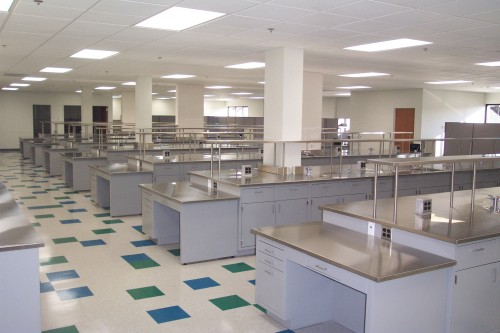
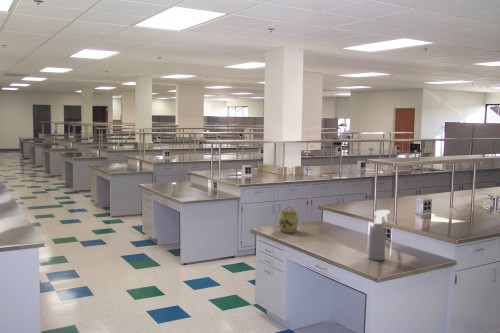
+ jar (288, 218)
+ spray bottle (379, 234)
